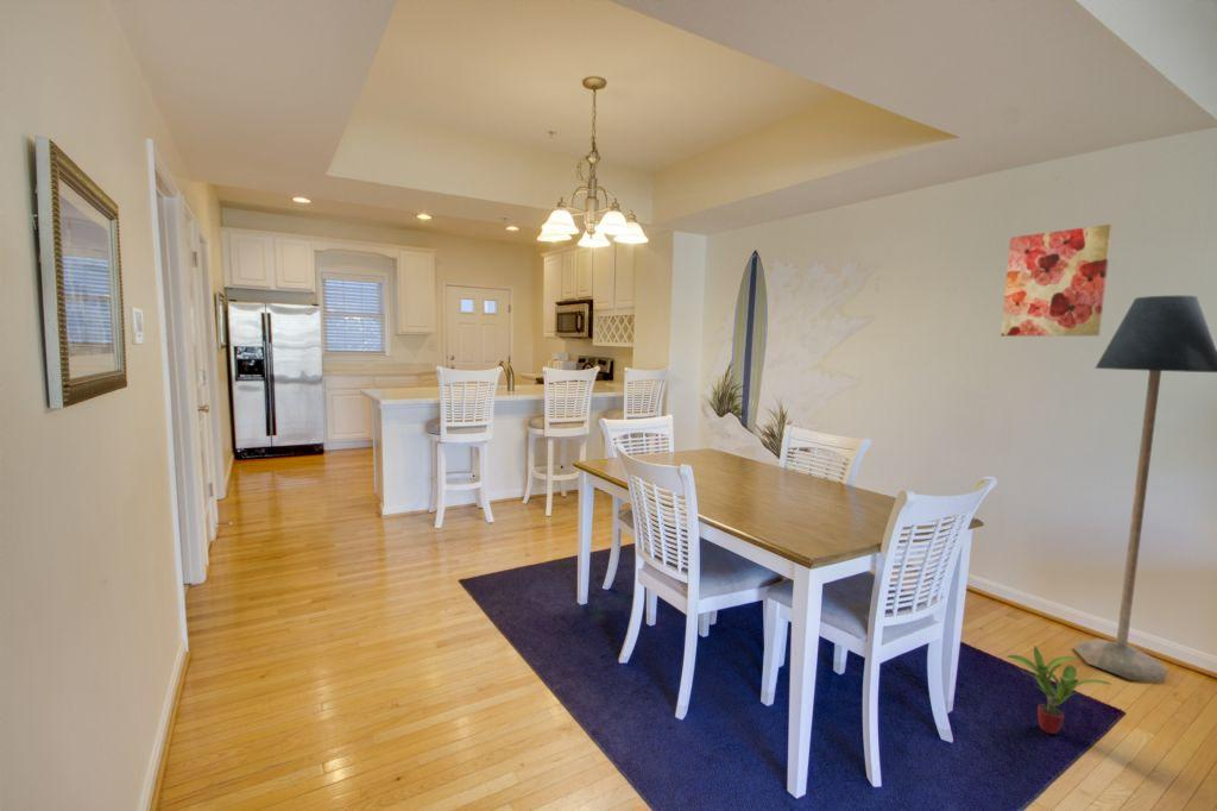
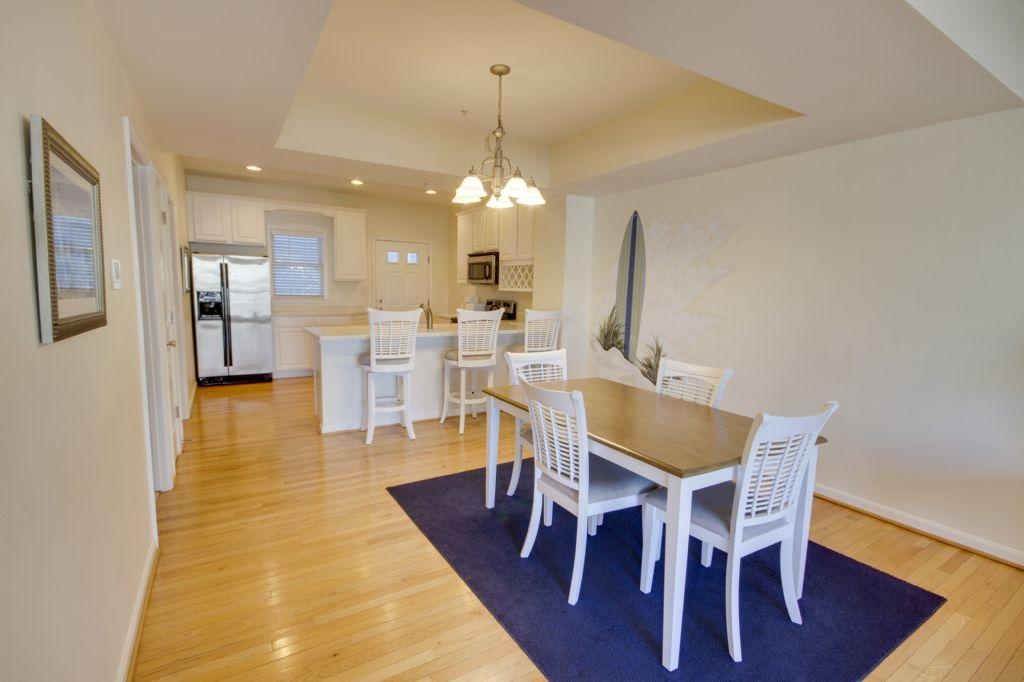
- floor lamp (1141, 485)
- wall art (1052, 283)
- potted plant (1051, 697)
